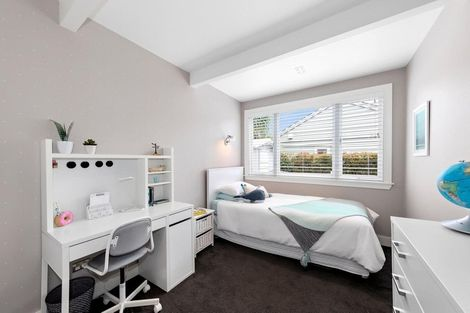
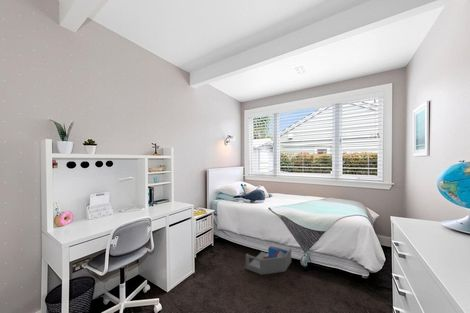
+ storage bin (269, 258)
